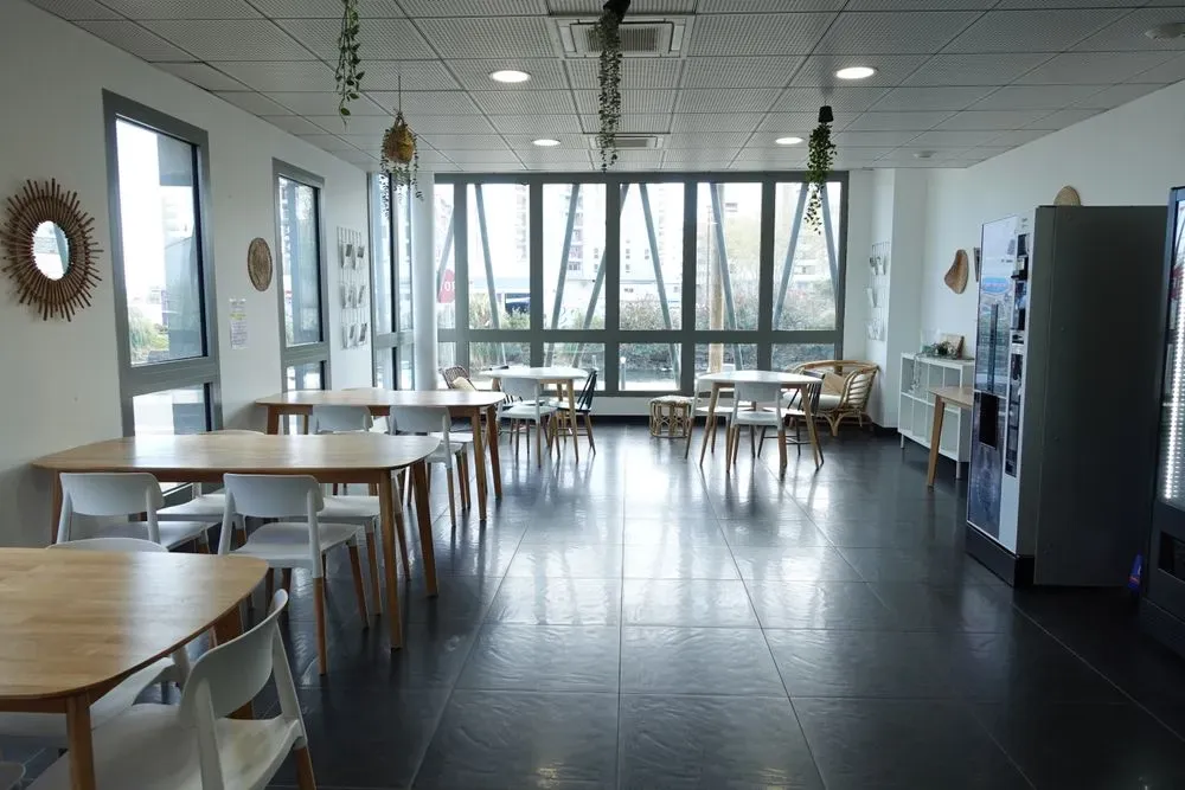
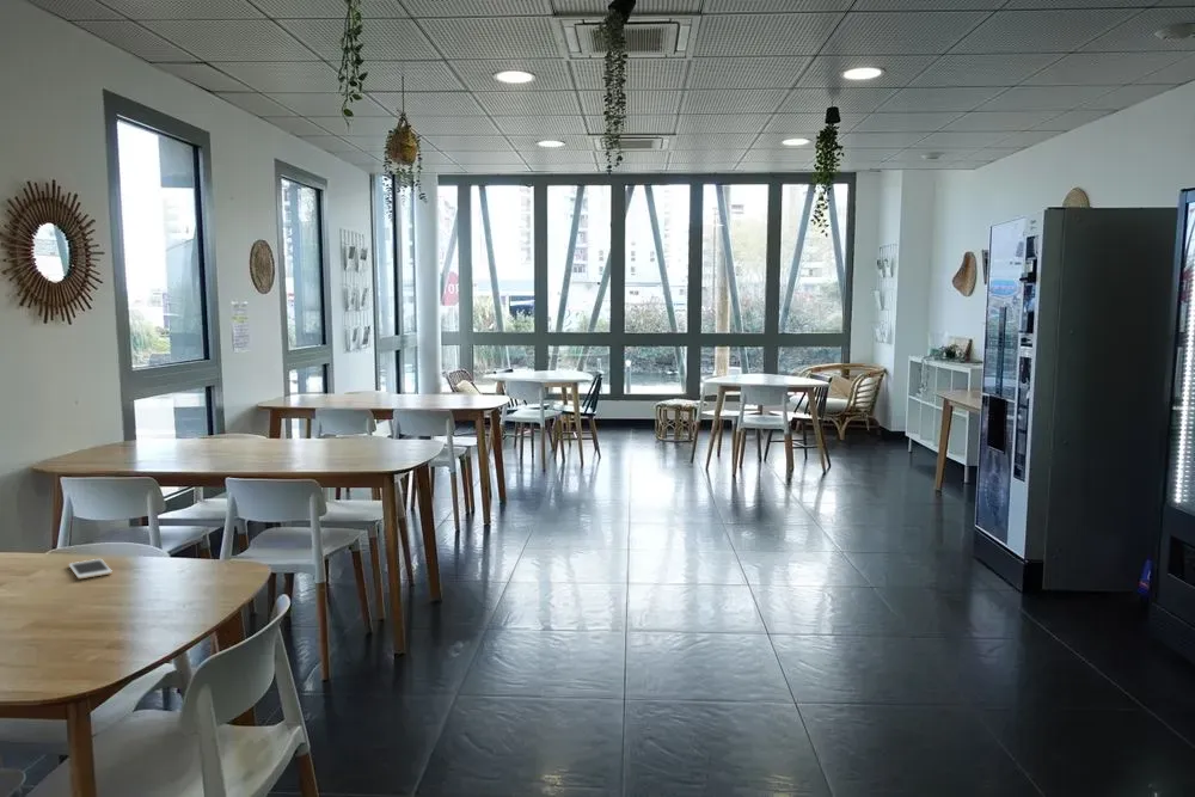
+ cell phone (90, 568)
